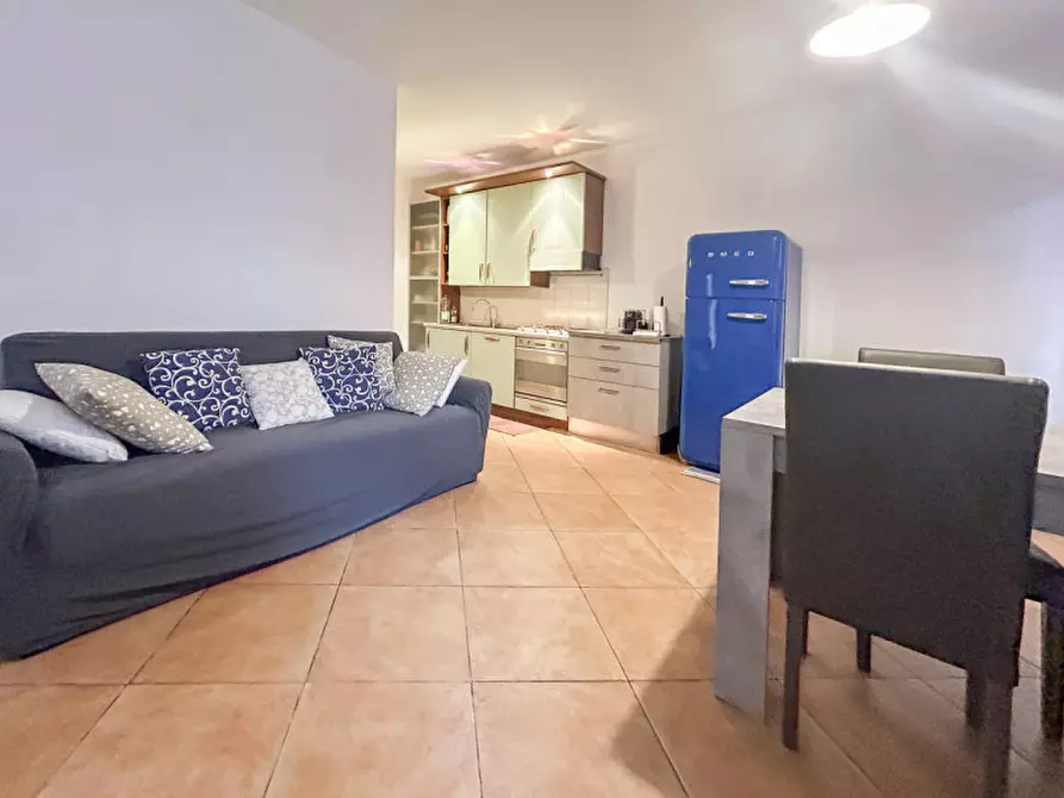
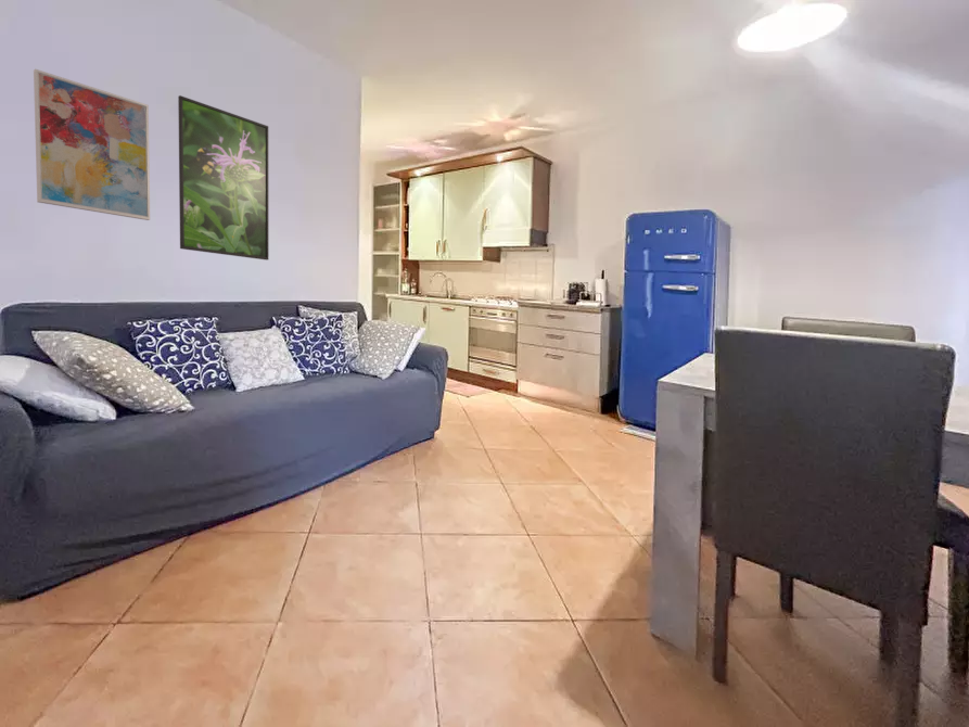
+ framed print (226, 183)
+ wall art (95, 150)
